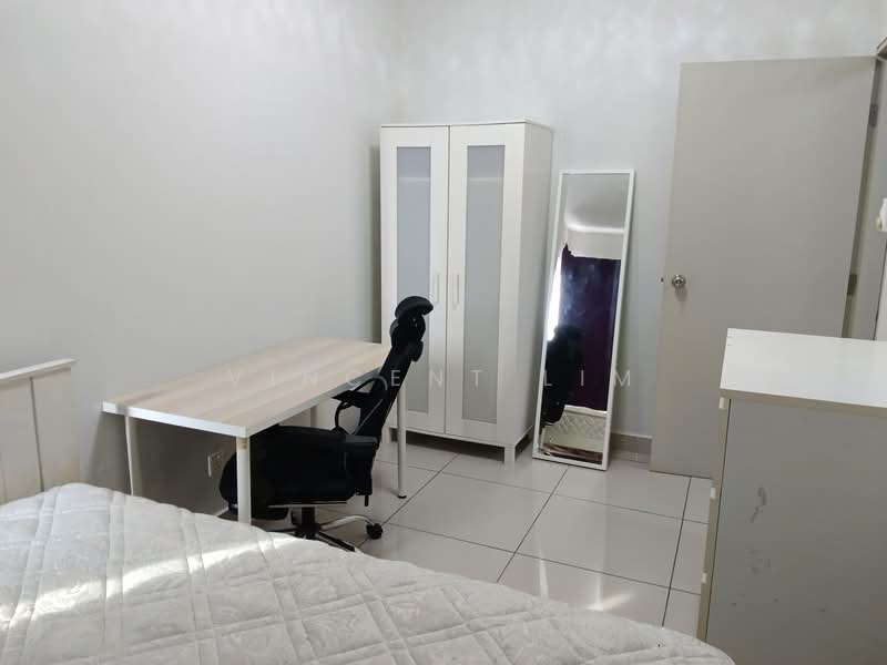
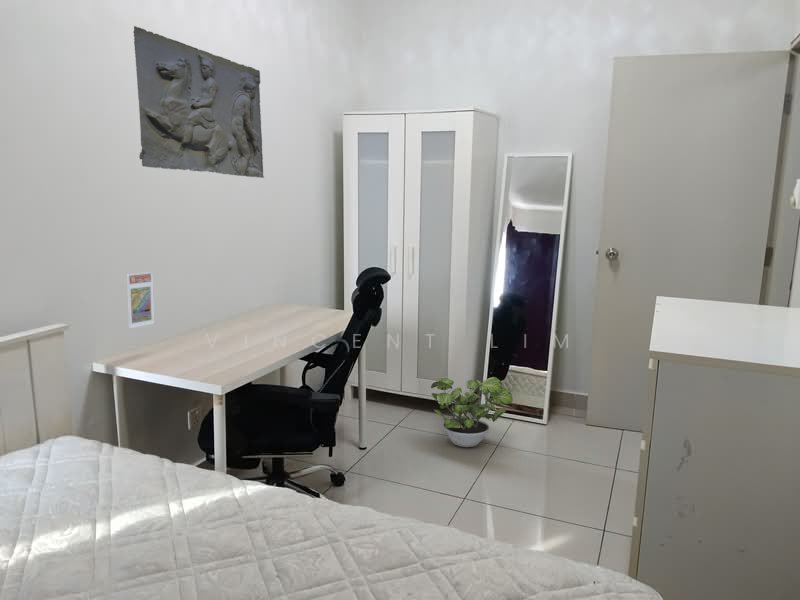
+ potted plant (469, 409)
+ relief sculpture (210, 112)
+ trading card display case (140, 299)
